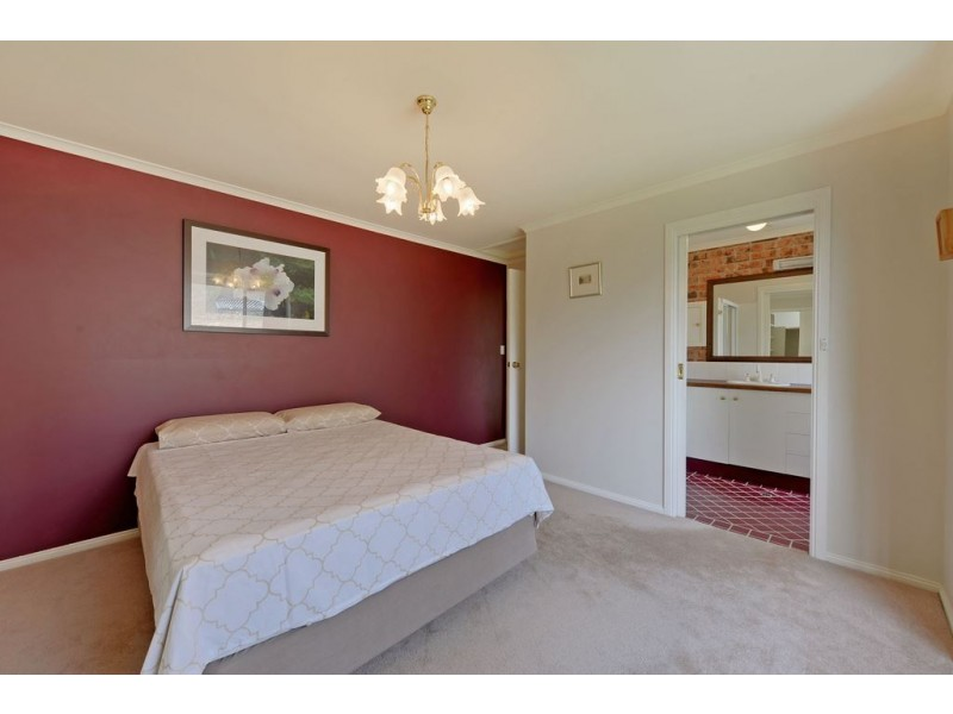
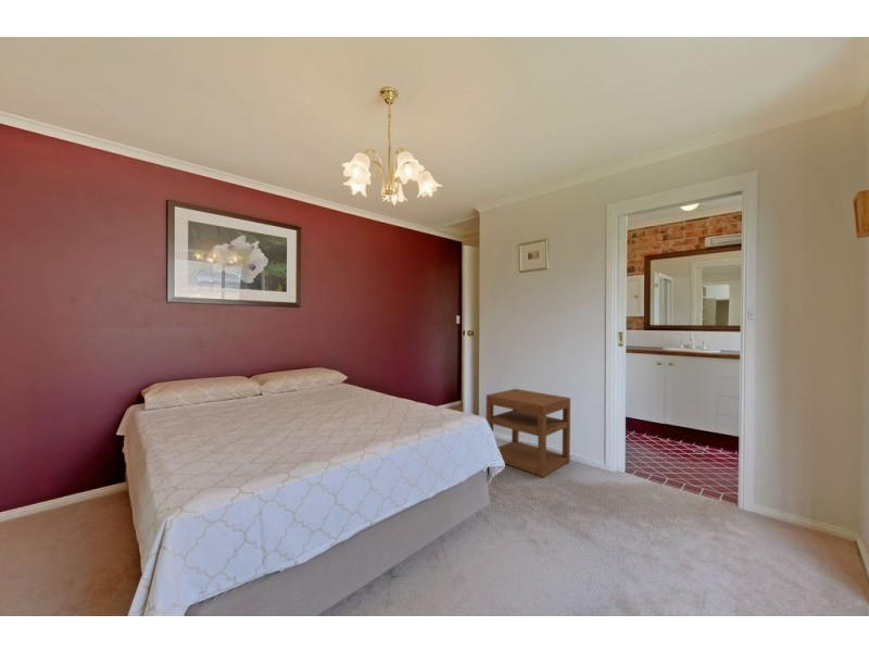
+ nightstand (527, 428)
